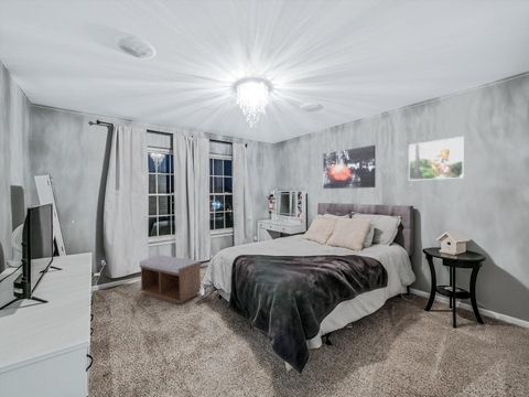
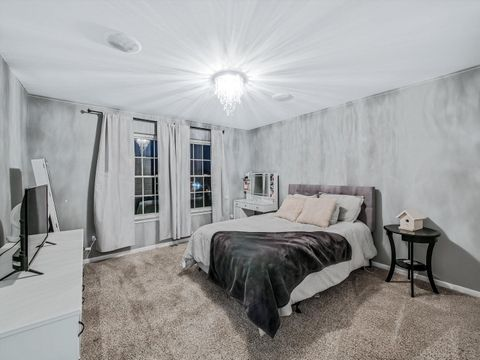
- bench (170, 277)
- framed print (434, 160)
- wall art (346, 169)
